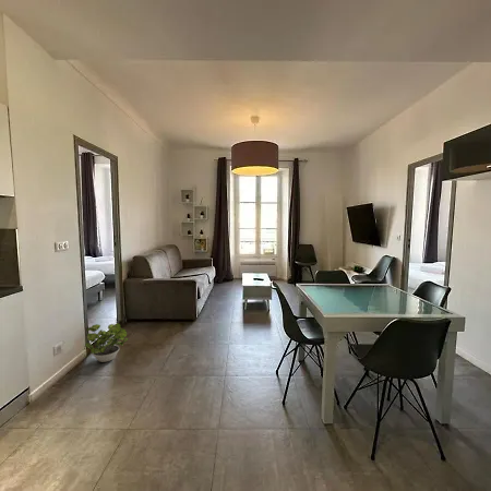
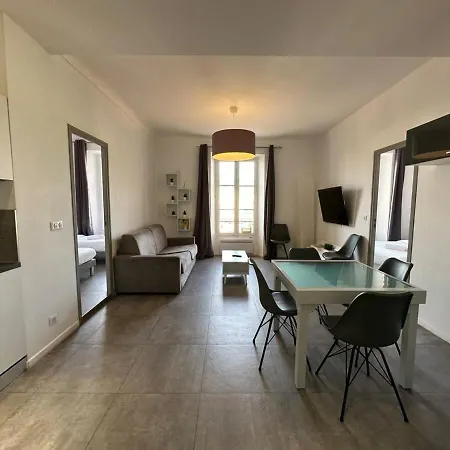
- potted plant (107, 342)
